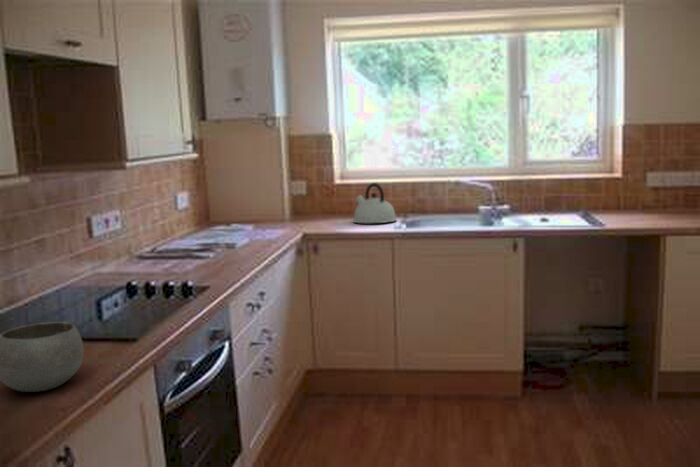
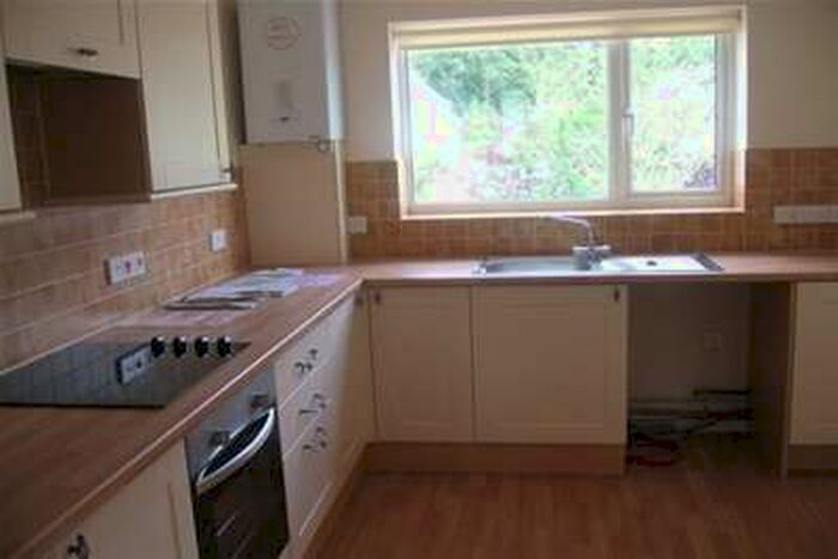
- kettle (372, 202)
- bowl (39, 358)
